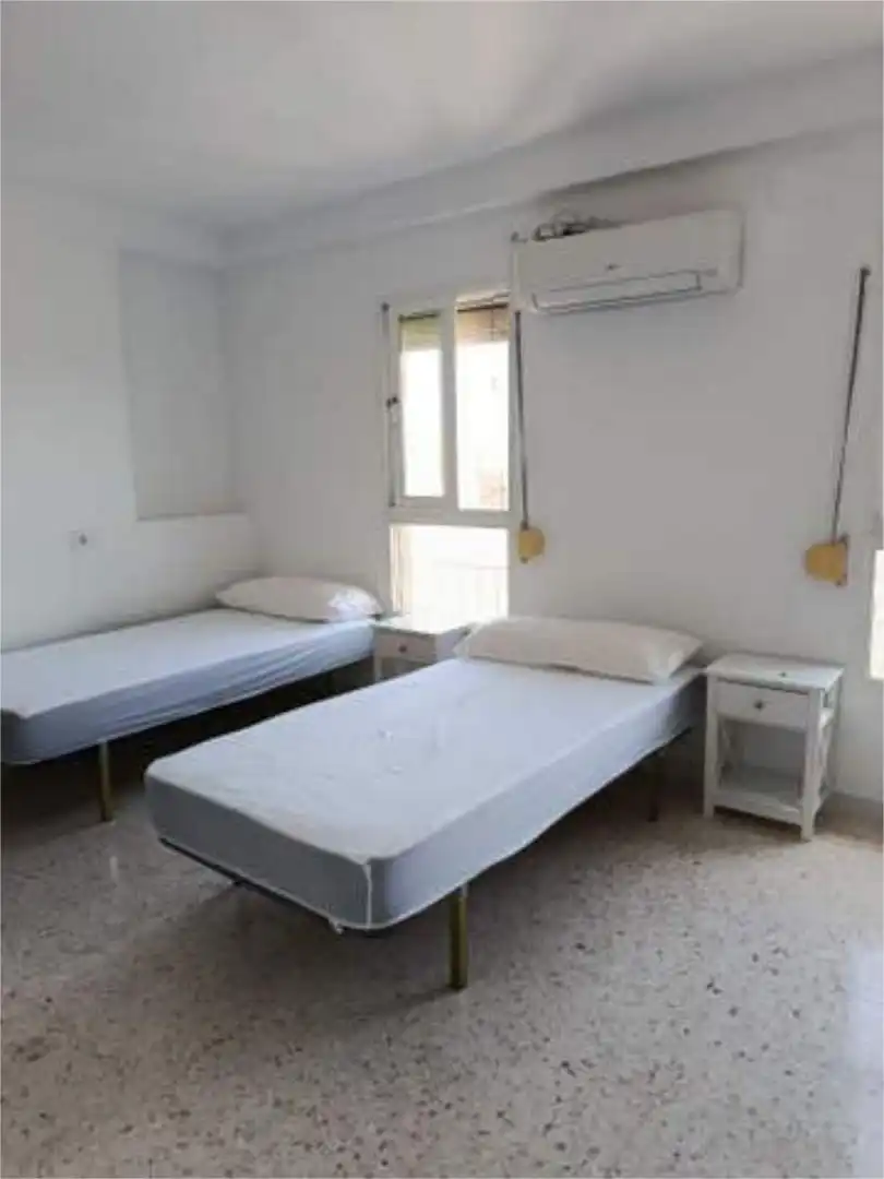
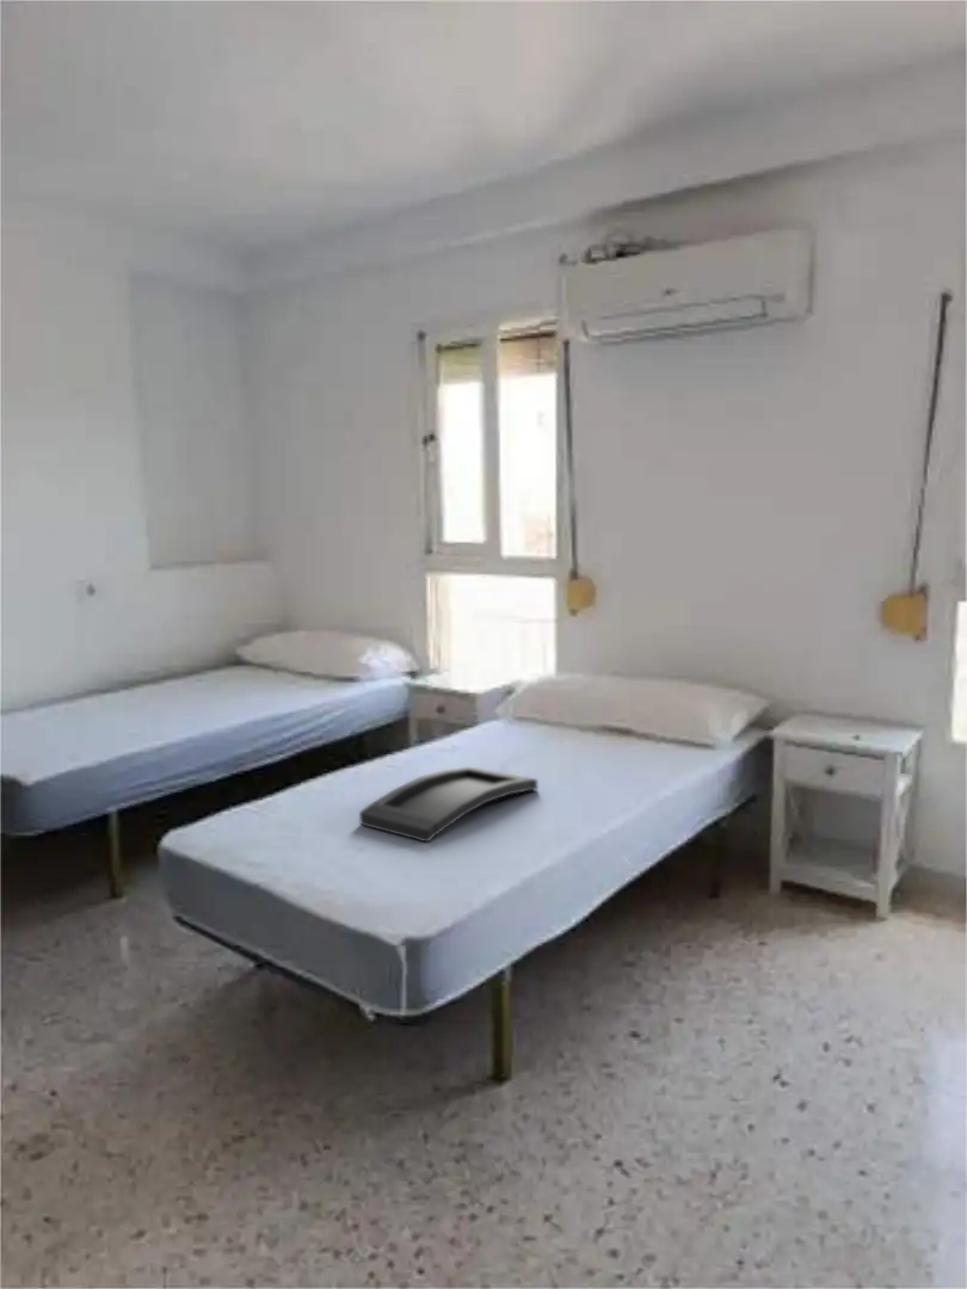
+ tray (452, 795)
